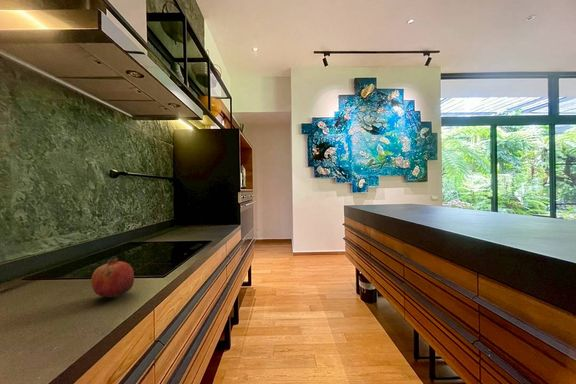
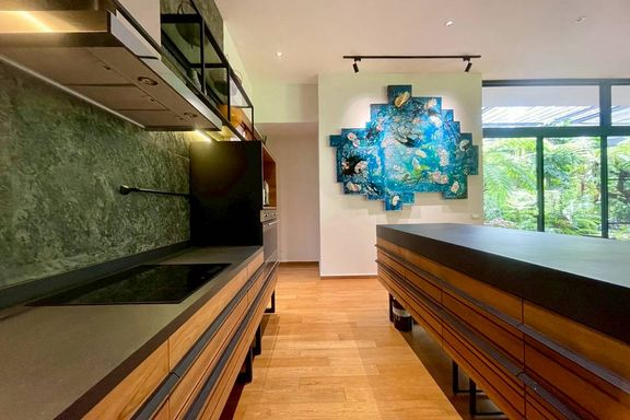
- fruit (113, 277)
